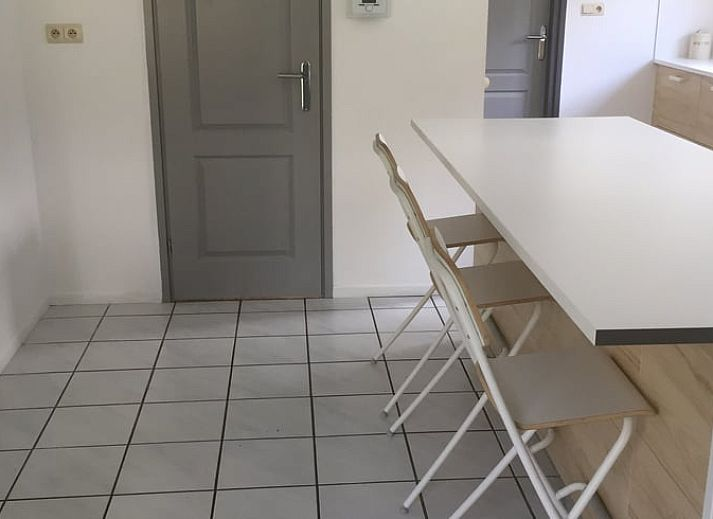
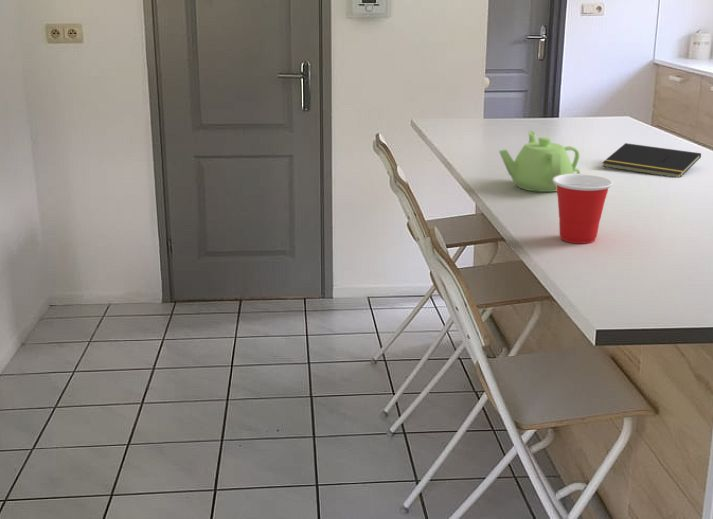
+ notepad (651, 160)
+ teapot (539, 161)
+ cup (580, 209)
